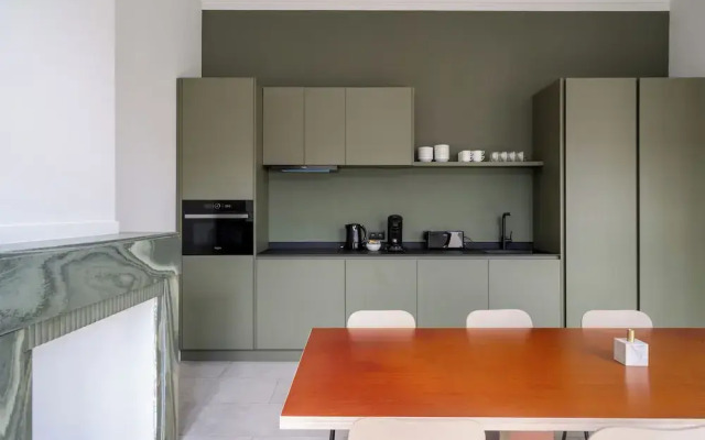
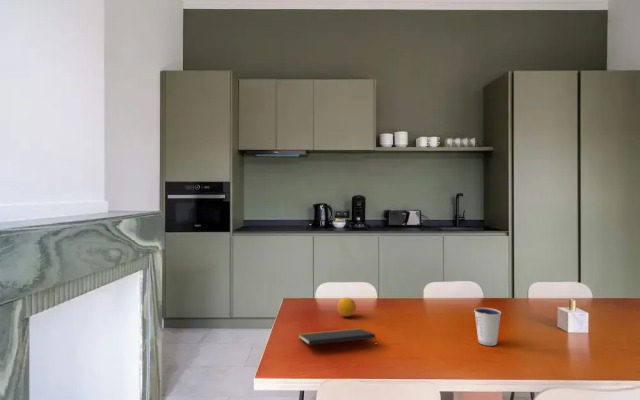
+ notepad (335, 335)
+ dixie cup (487, 326)
+ fruit (346, 307)
